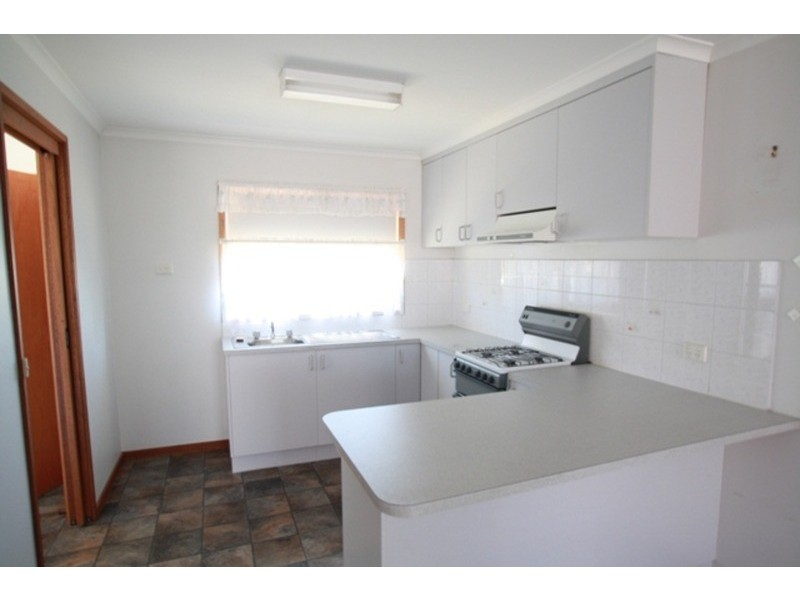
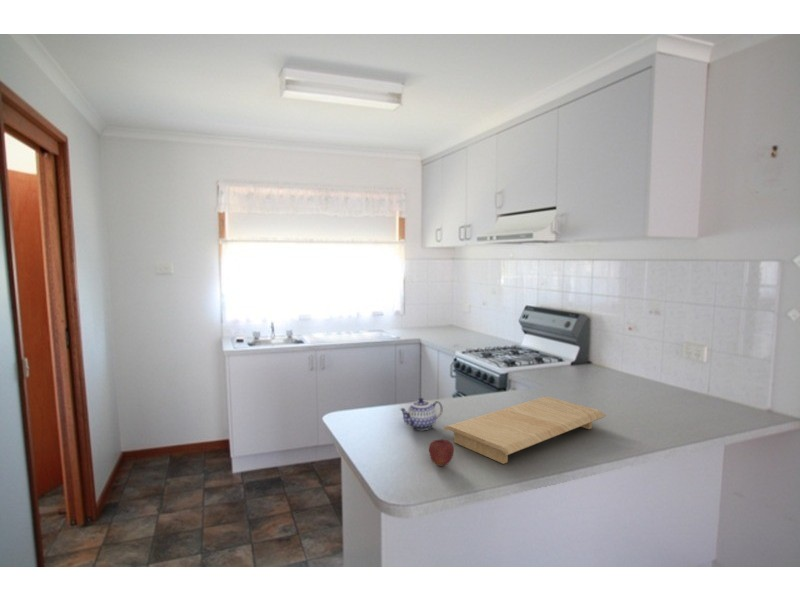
+ teapot (421, 412)
+ fruit (441, 451)
+ cutting board (527, 426)
